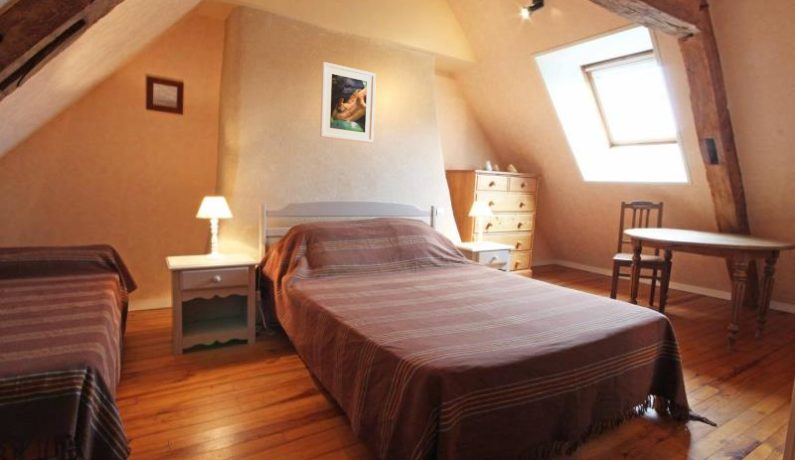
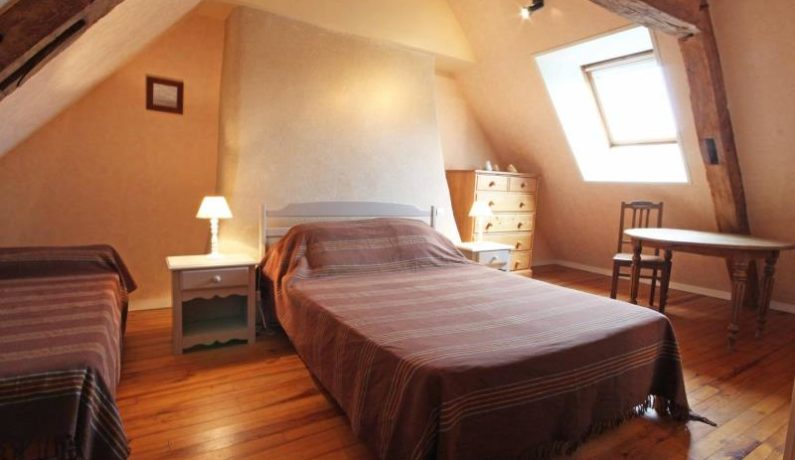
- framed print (348, 104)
